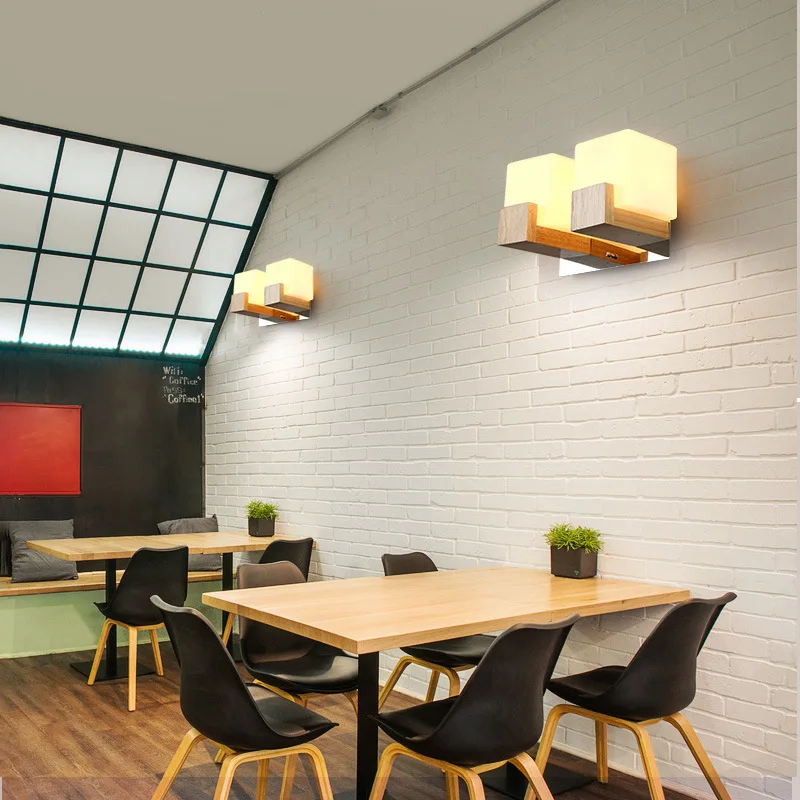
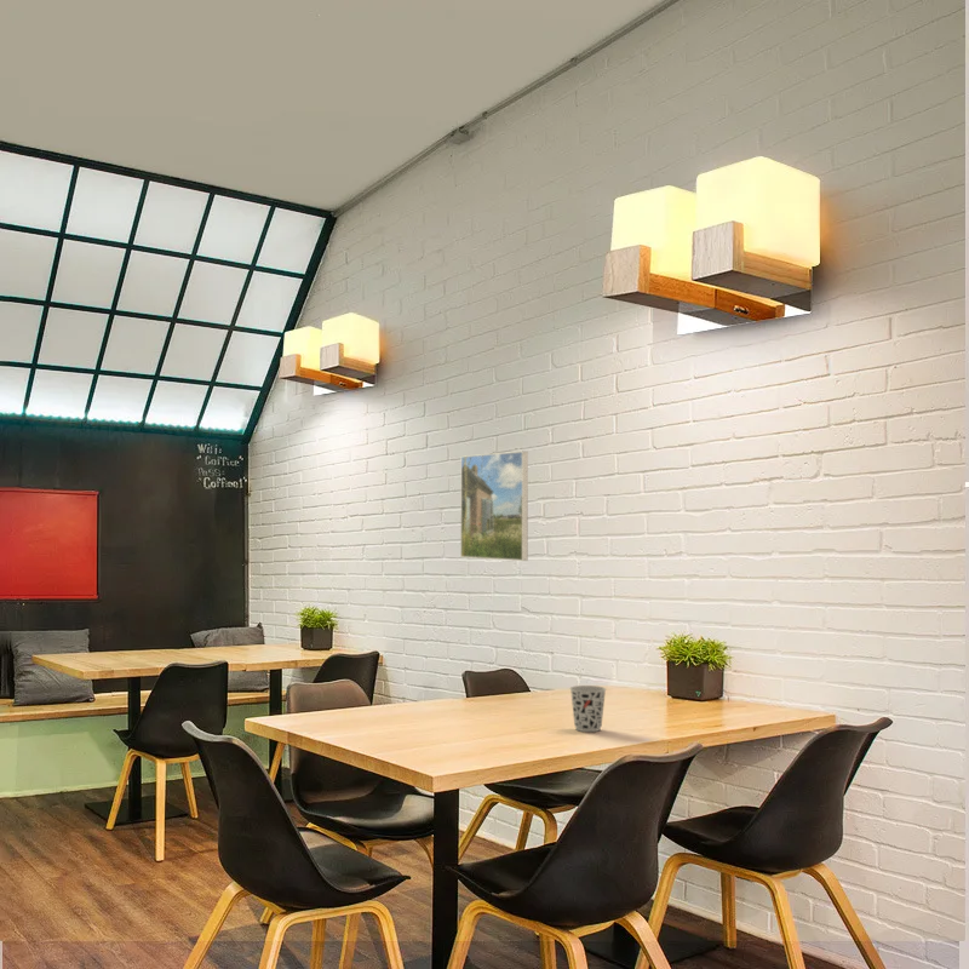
+ cup (587, 709)
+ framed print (493, 506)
